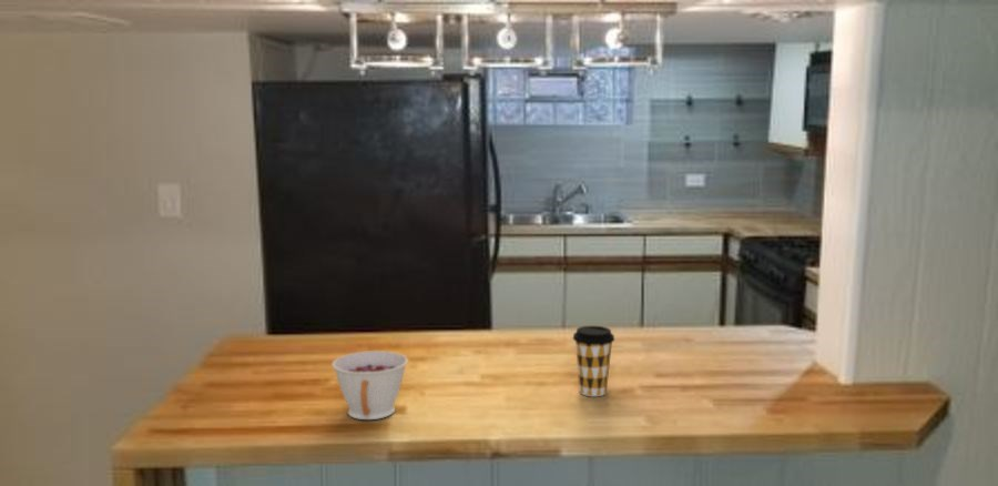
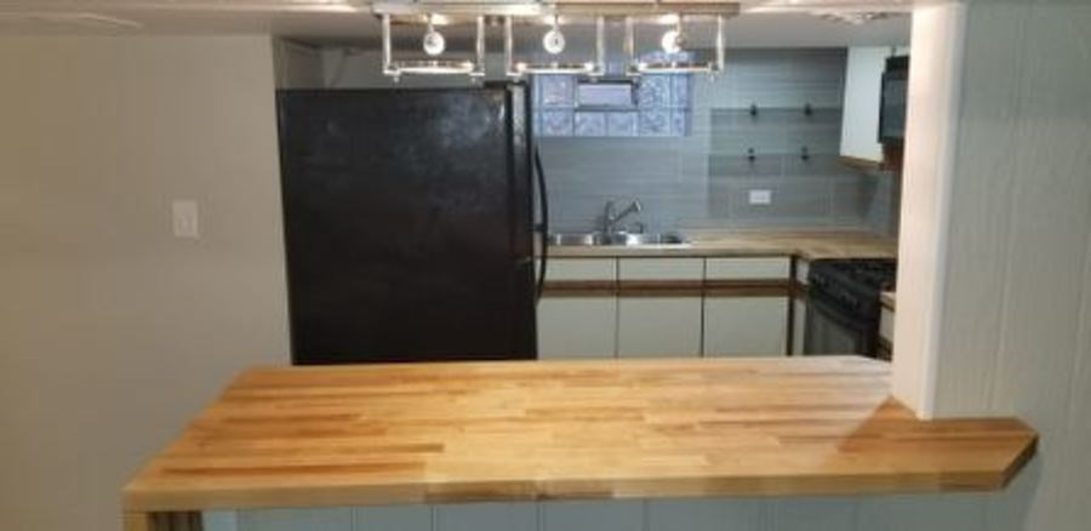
- coffee cup (592, 361)
- teacup (369, 388)
